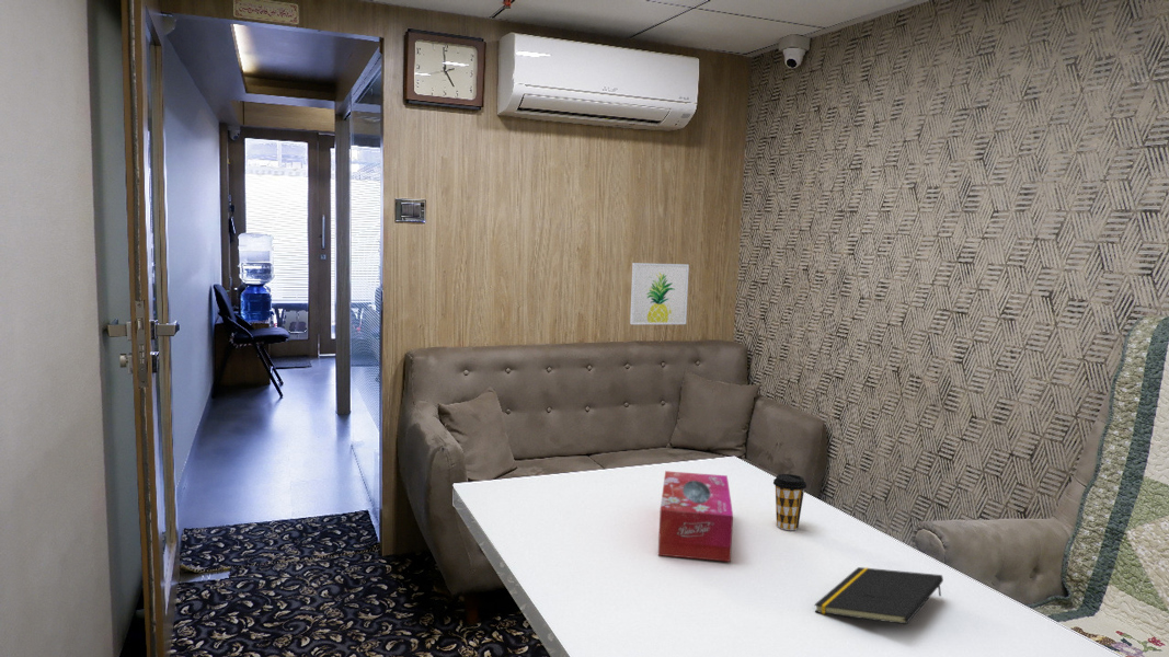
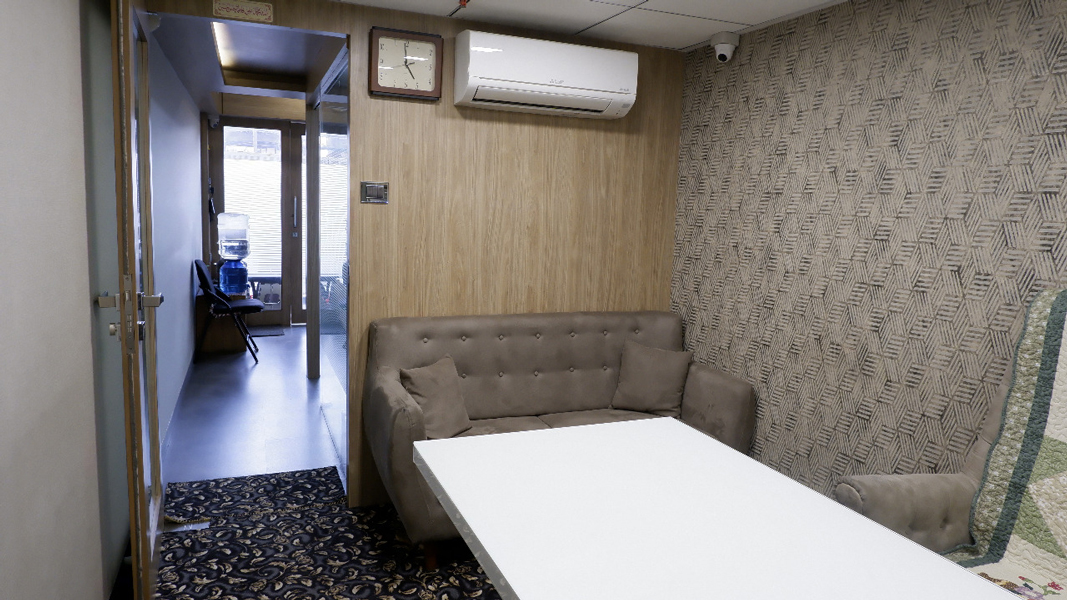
- notepad (880, 592)
- tissue box (695, 512)
- coffee cup (788, 502)
- wall art (660, 293)
